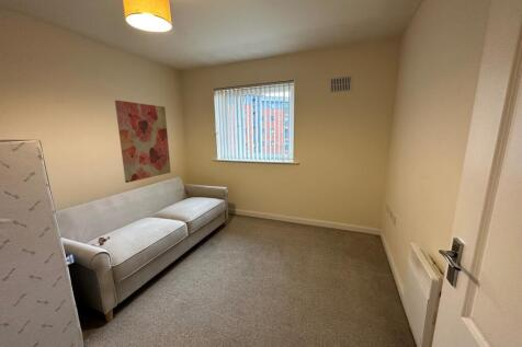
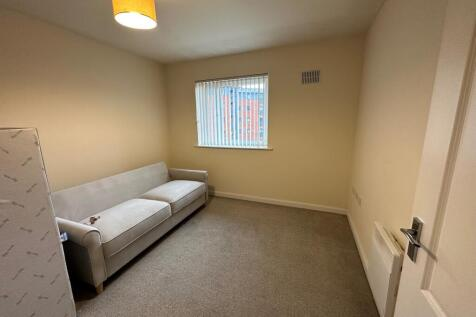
- wall art (146, 141)
